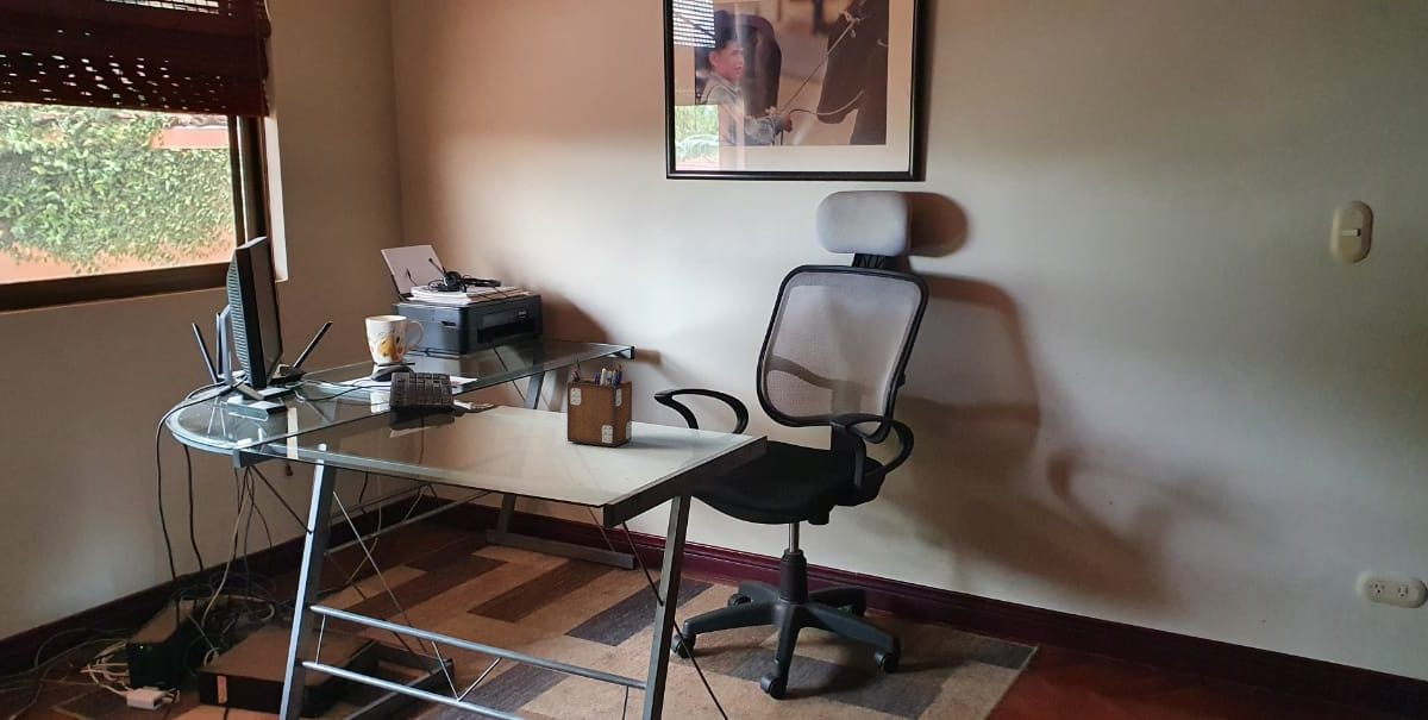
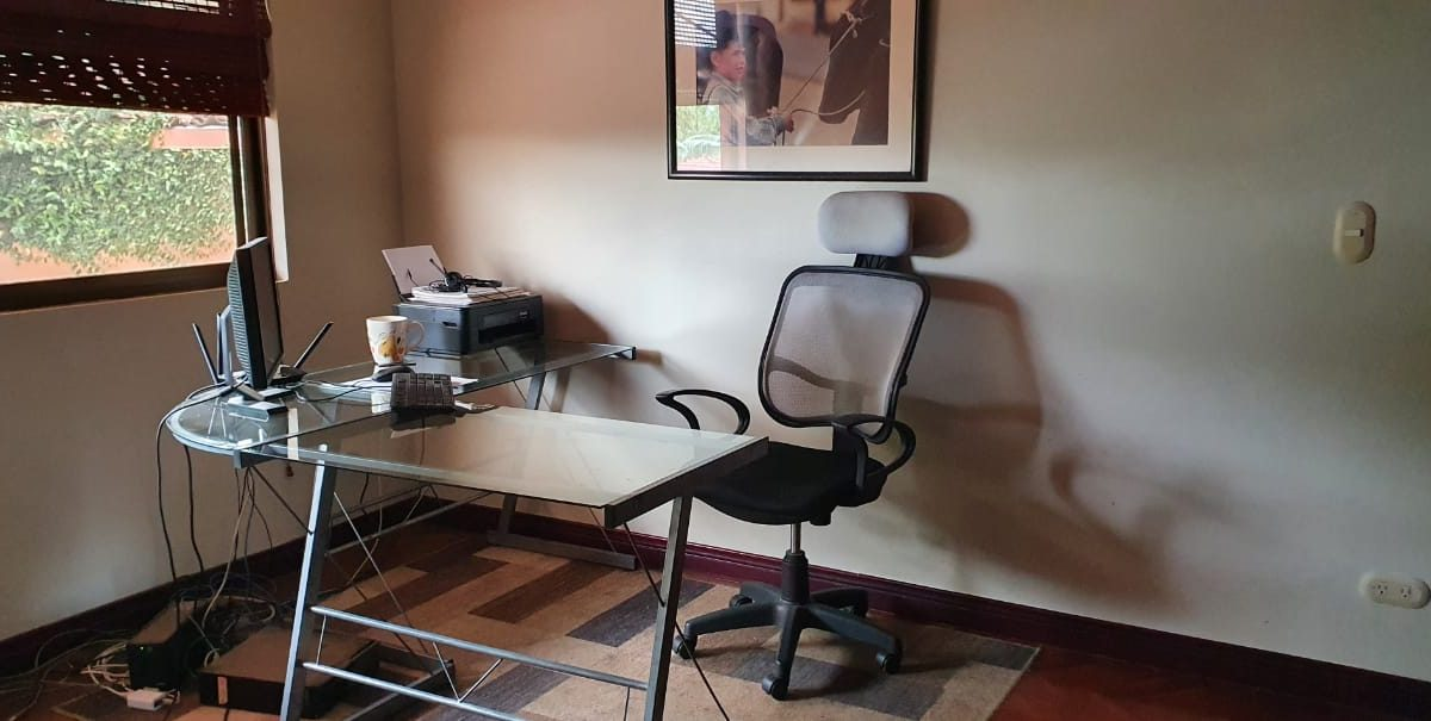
- desk organizer (599, 400)
